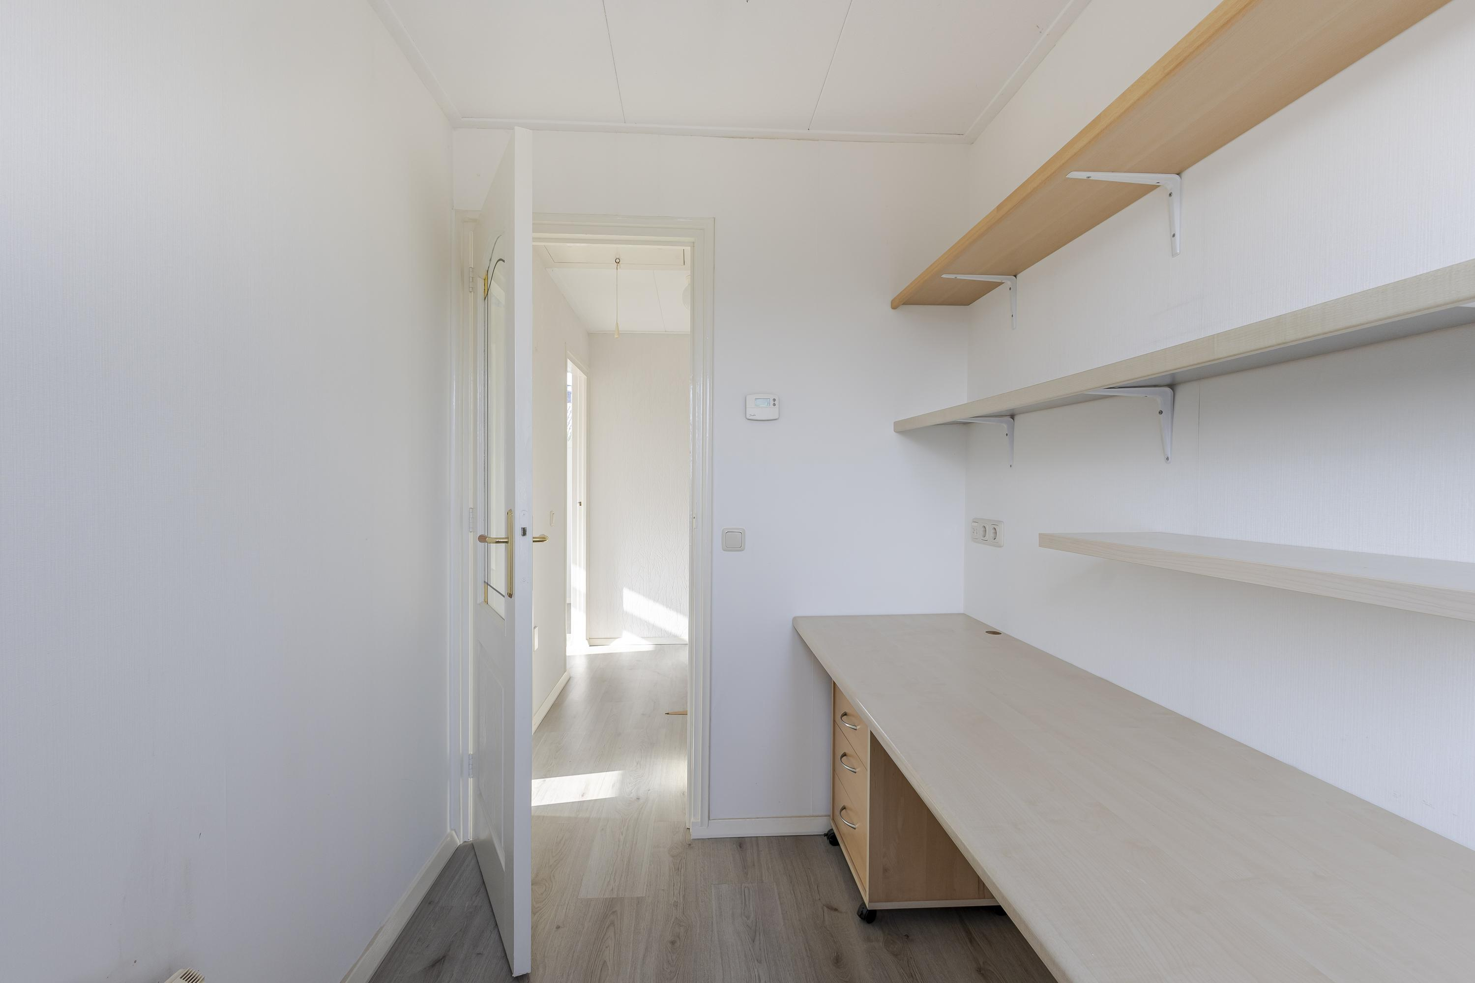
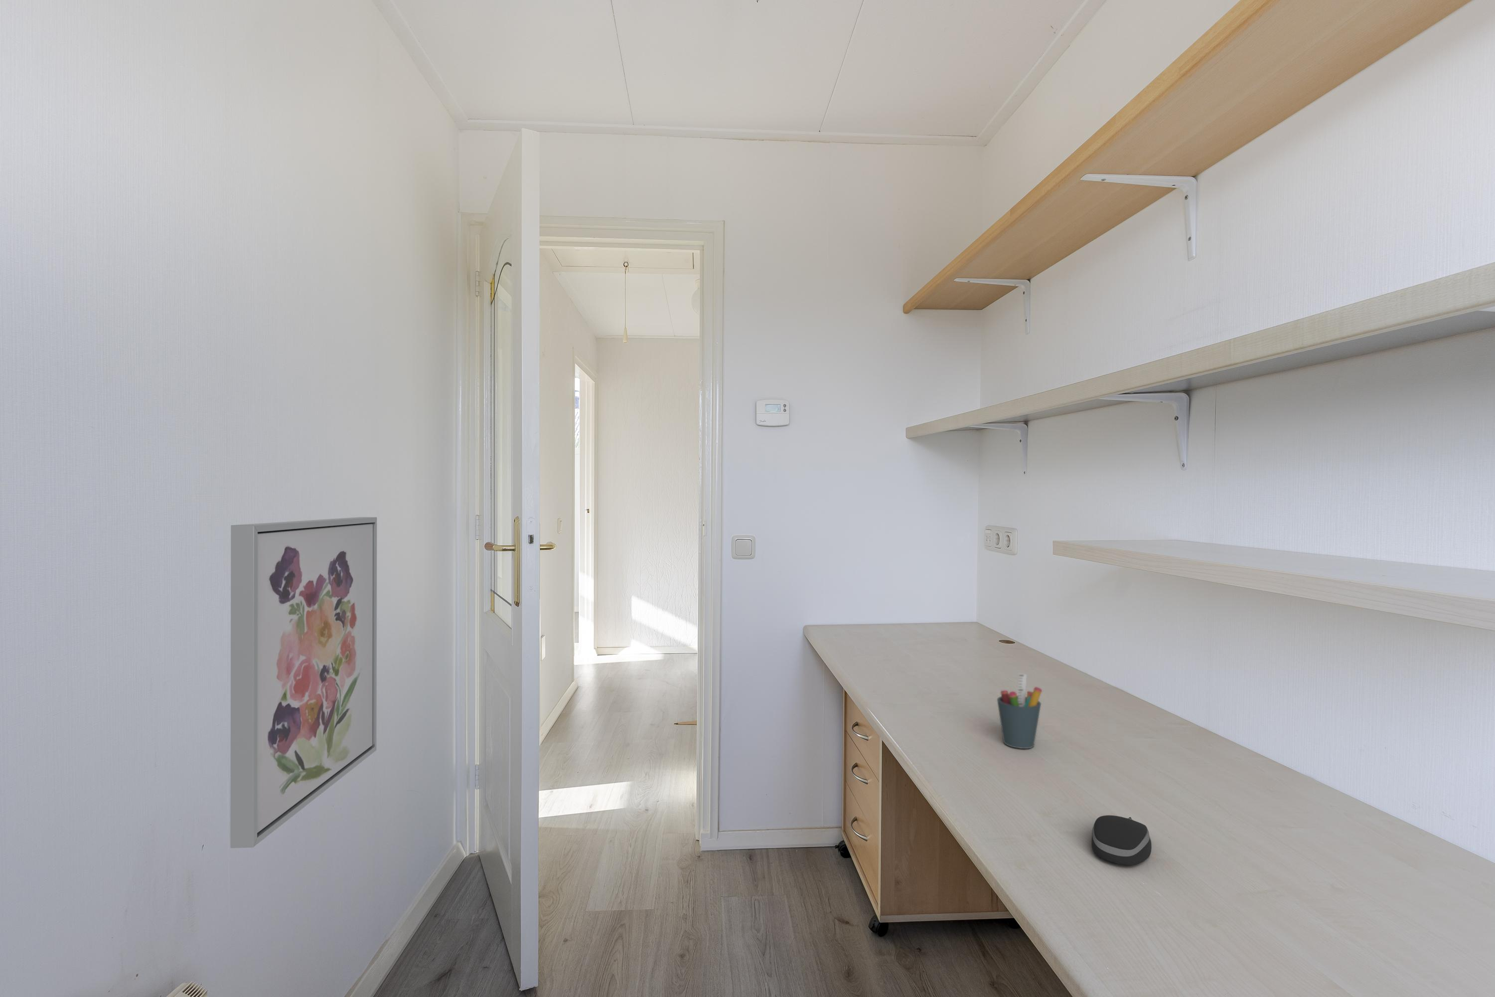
+ pen holder (1019, 711)
+ computer mouse (1122, 831)
+ wall art (316, 657)
